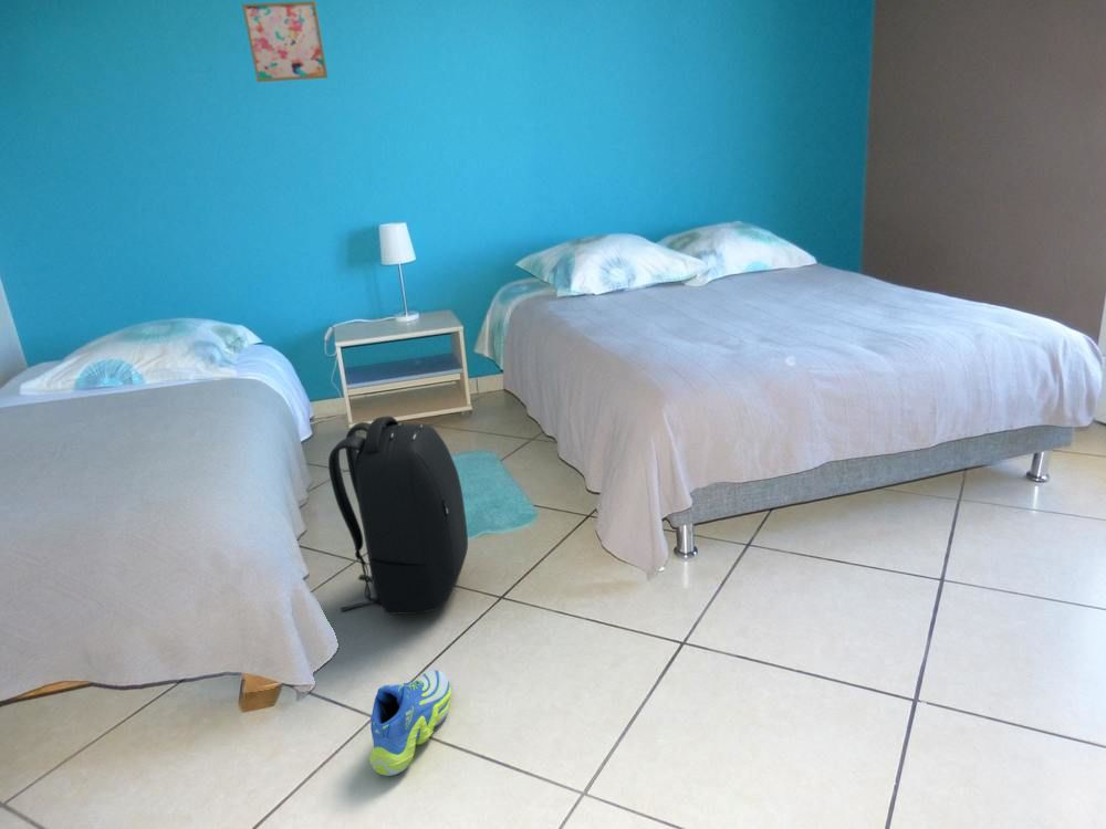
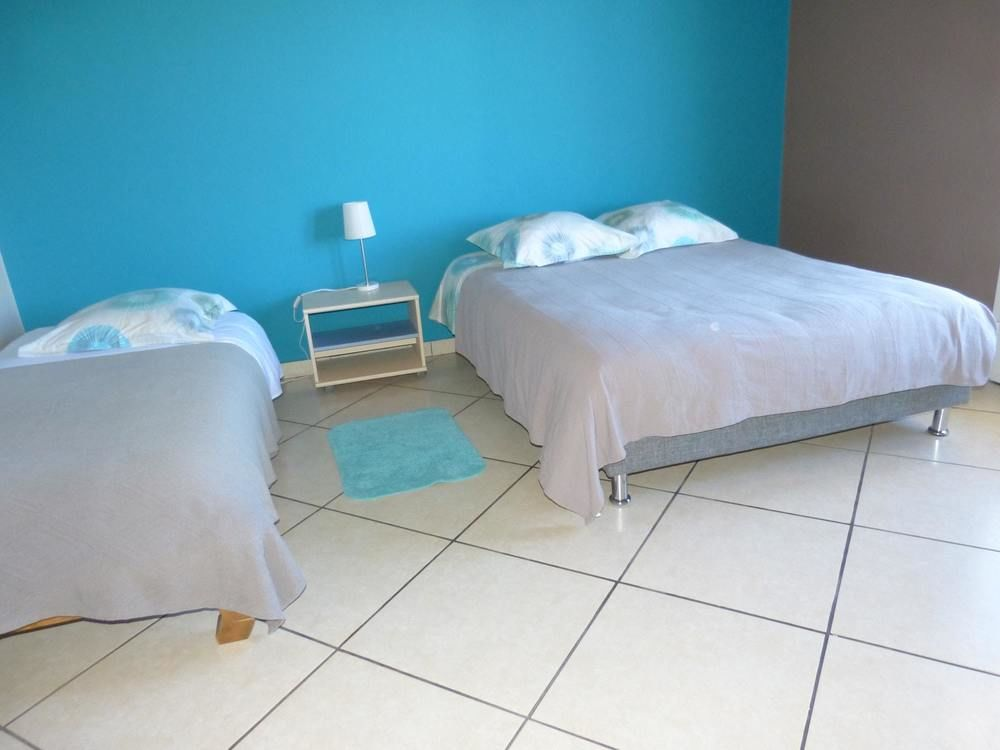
- wall art (285, 42)
- sneaker (411, 701)
- backpack (395, 508)
